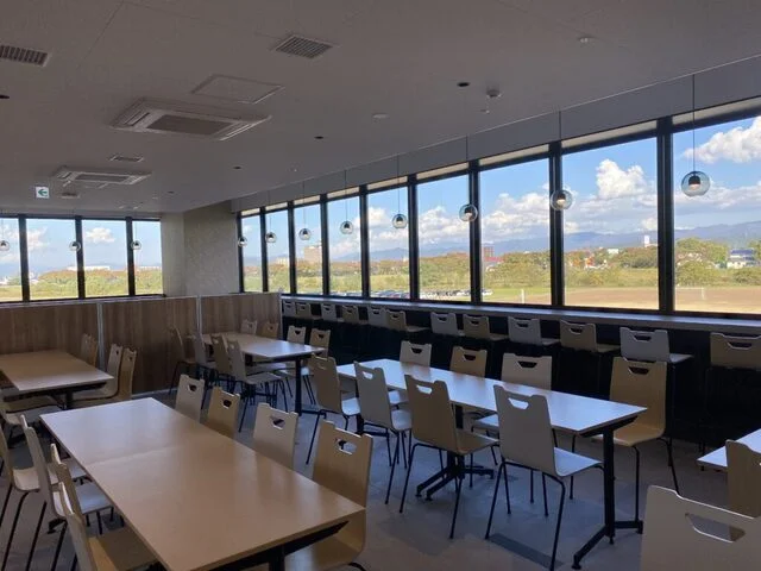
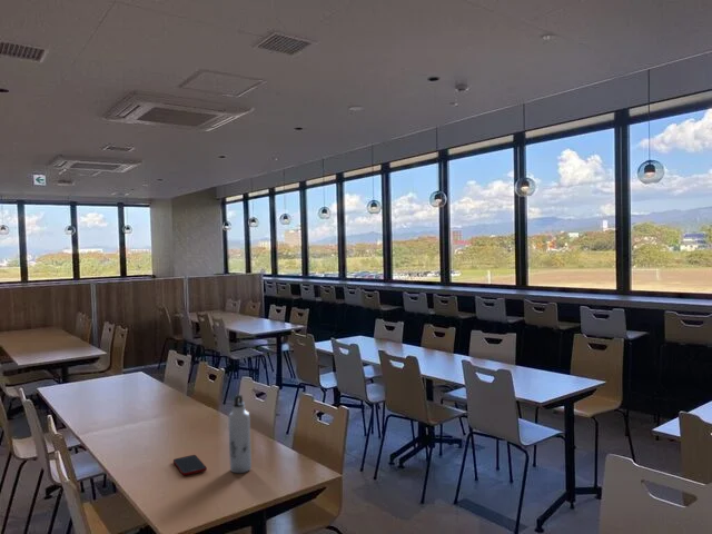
+ cell phone (189, 464)
+ water bottle (239, 432)
